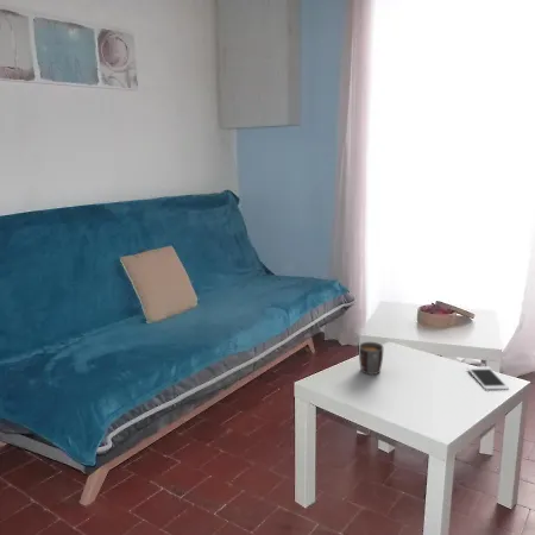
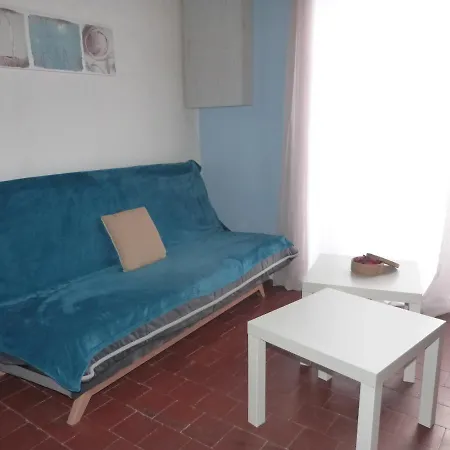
- mug (371, 360)
- cell phone (486, 377)
